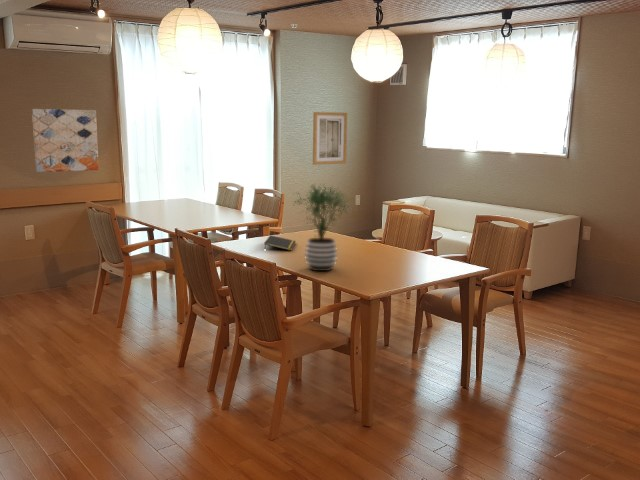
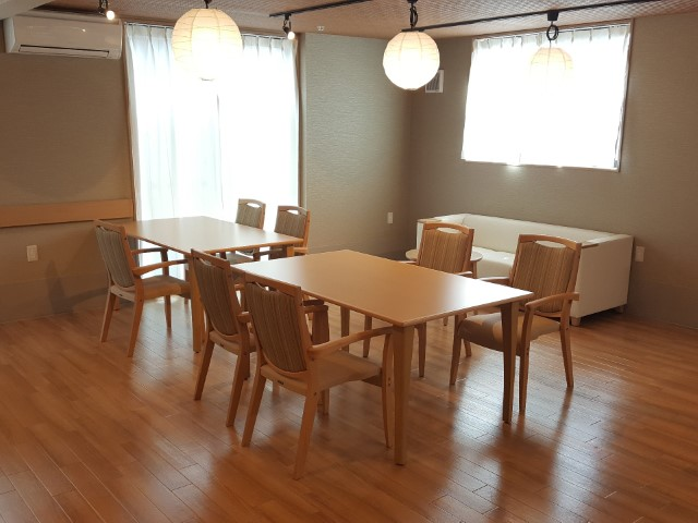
- notepad (280, 242)
- potted plant (324, 226)
- wall art (330, 138)
- wall art (66, 140)
